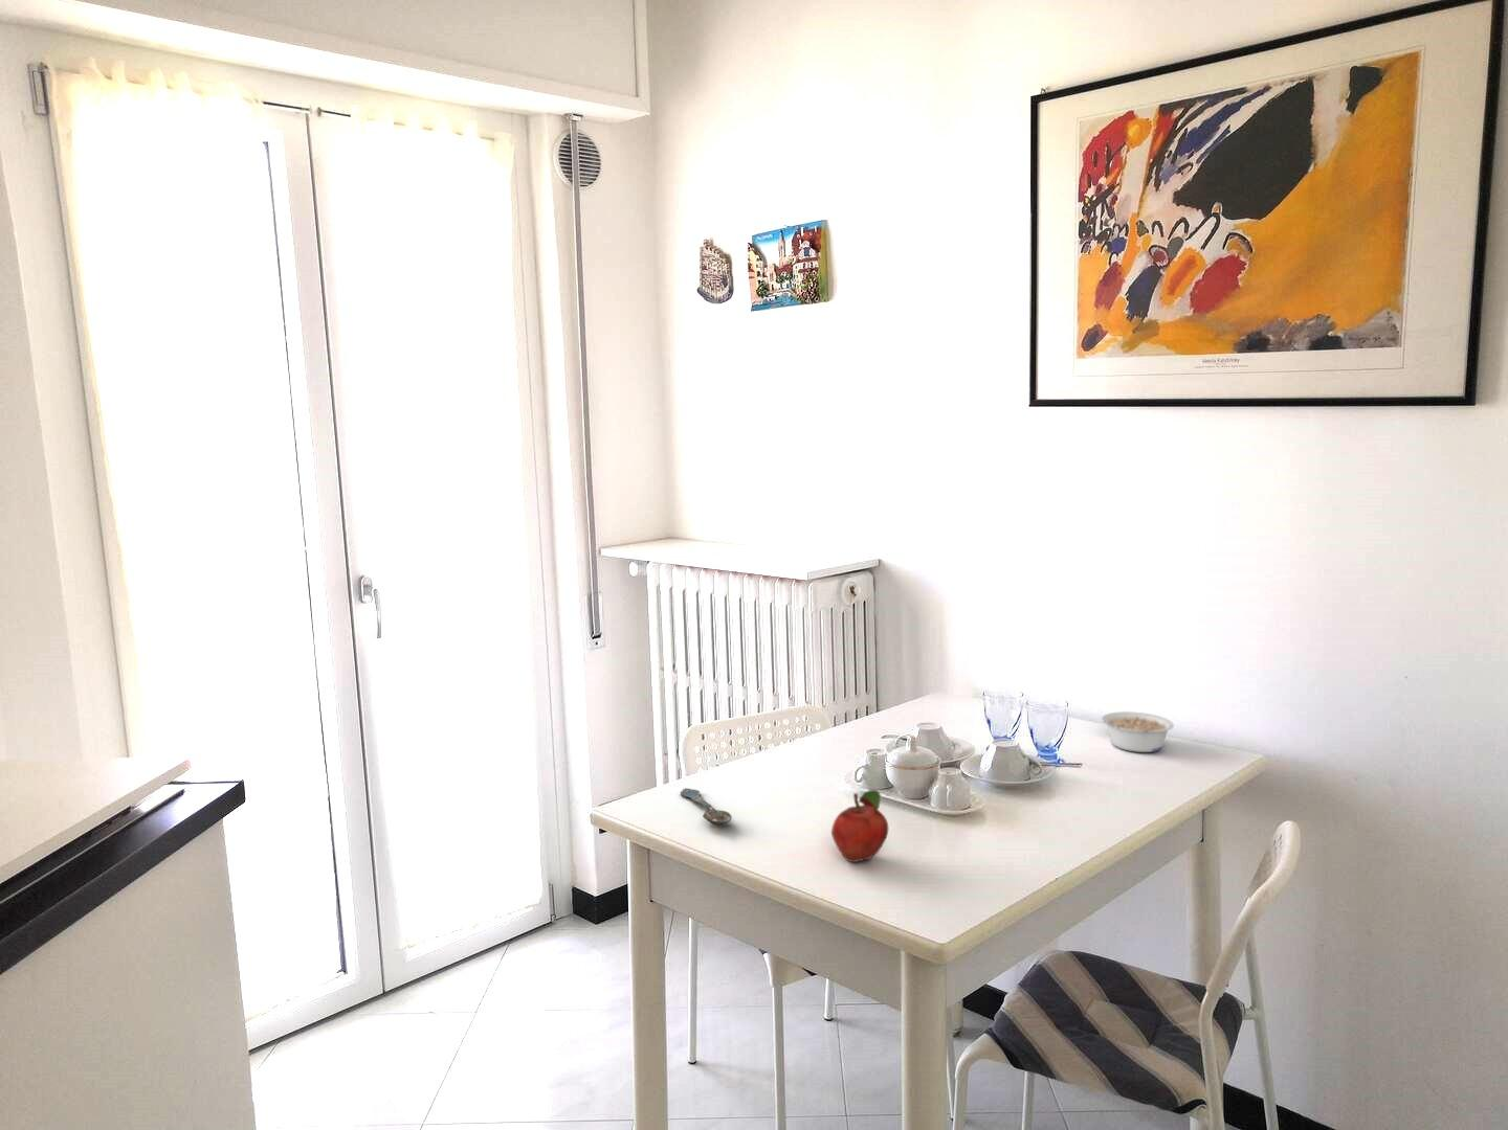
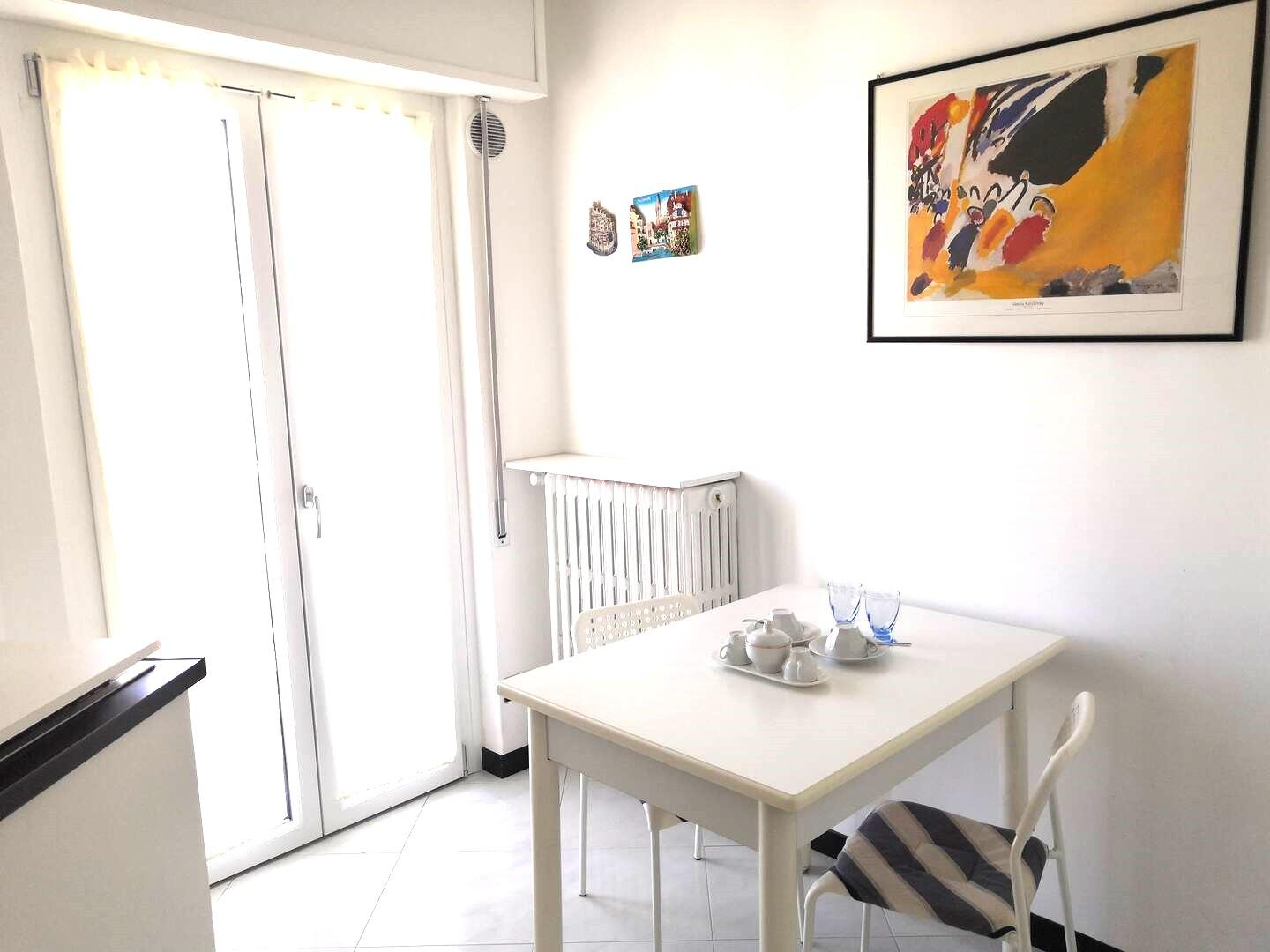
- legume (1139, 731)
- fruit (861, 825)
- spoon (704, 805)
